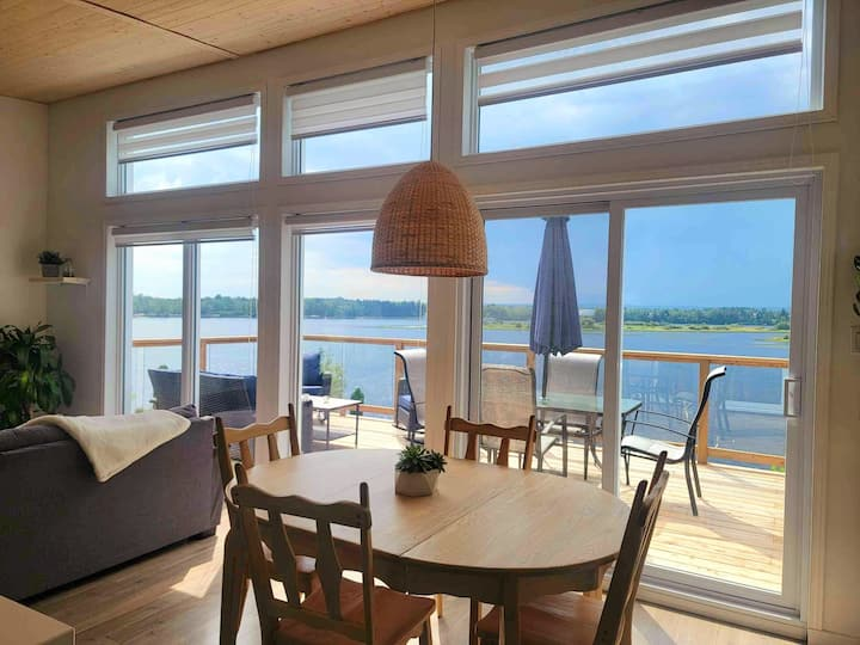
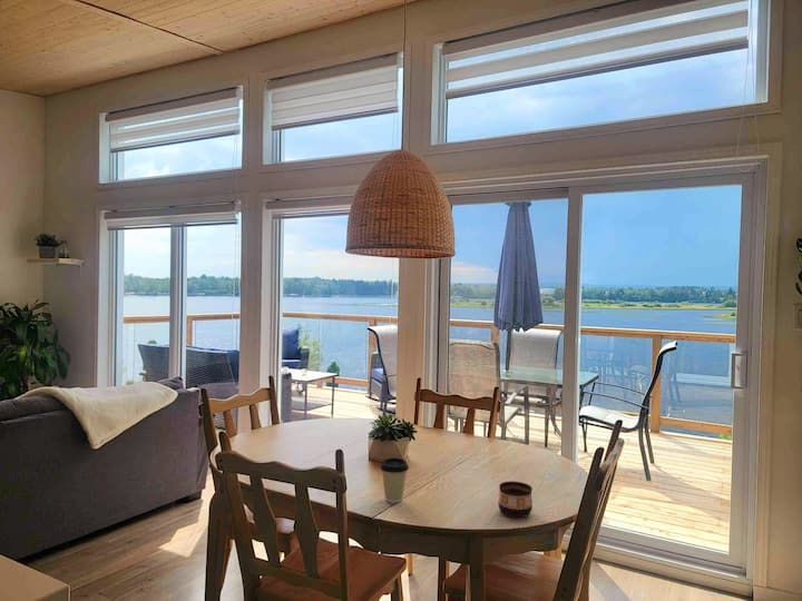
+ coffee cup (393, 480)
+ cup (516, 499)
